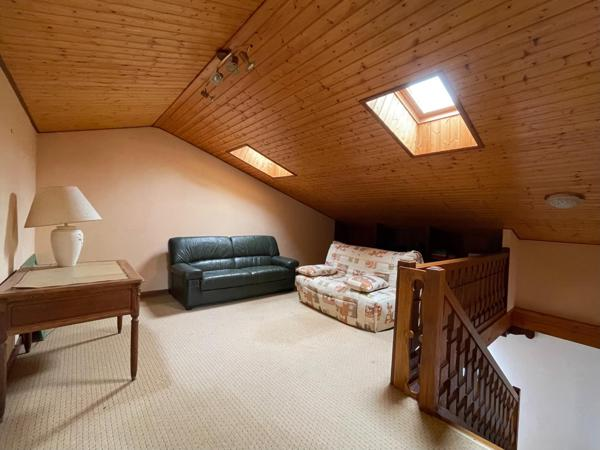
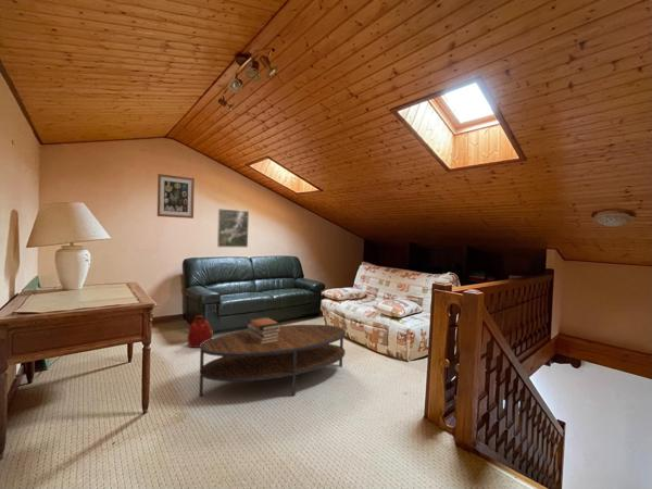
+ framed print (233, 228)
+ backpack (200, 329)
+ book stack (263, 329)
+ wall art (176, 197)
+ coffee table (279, 358)
